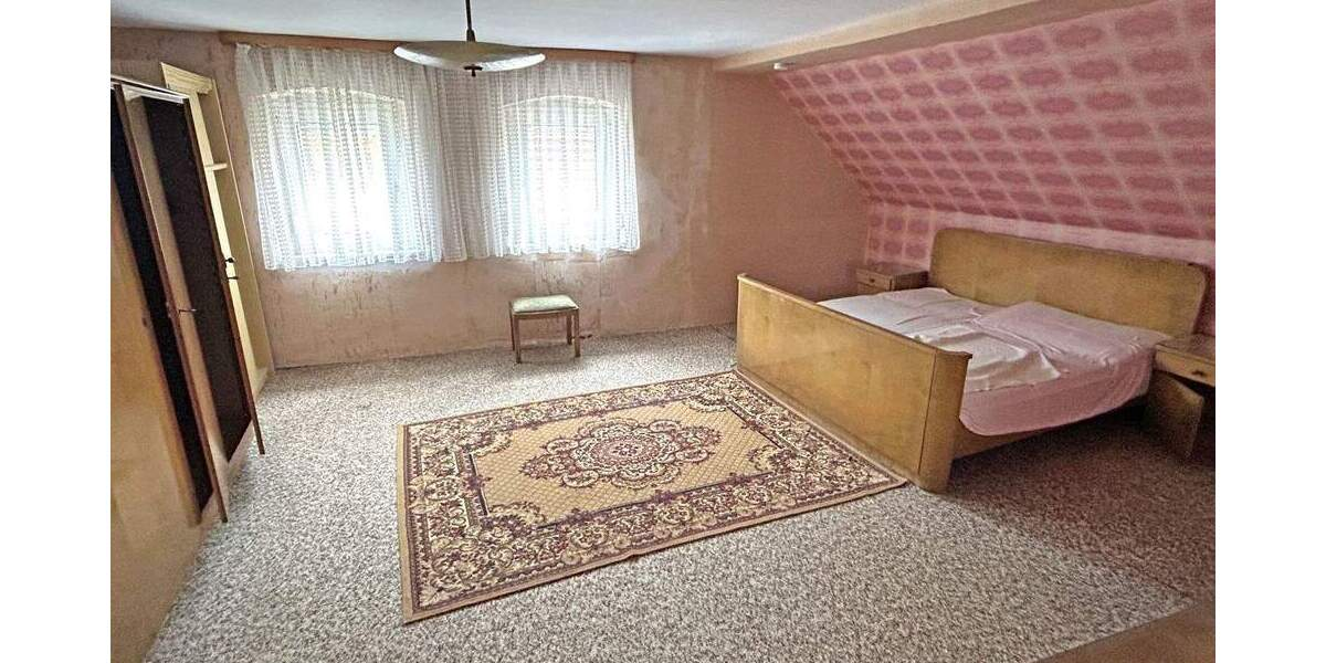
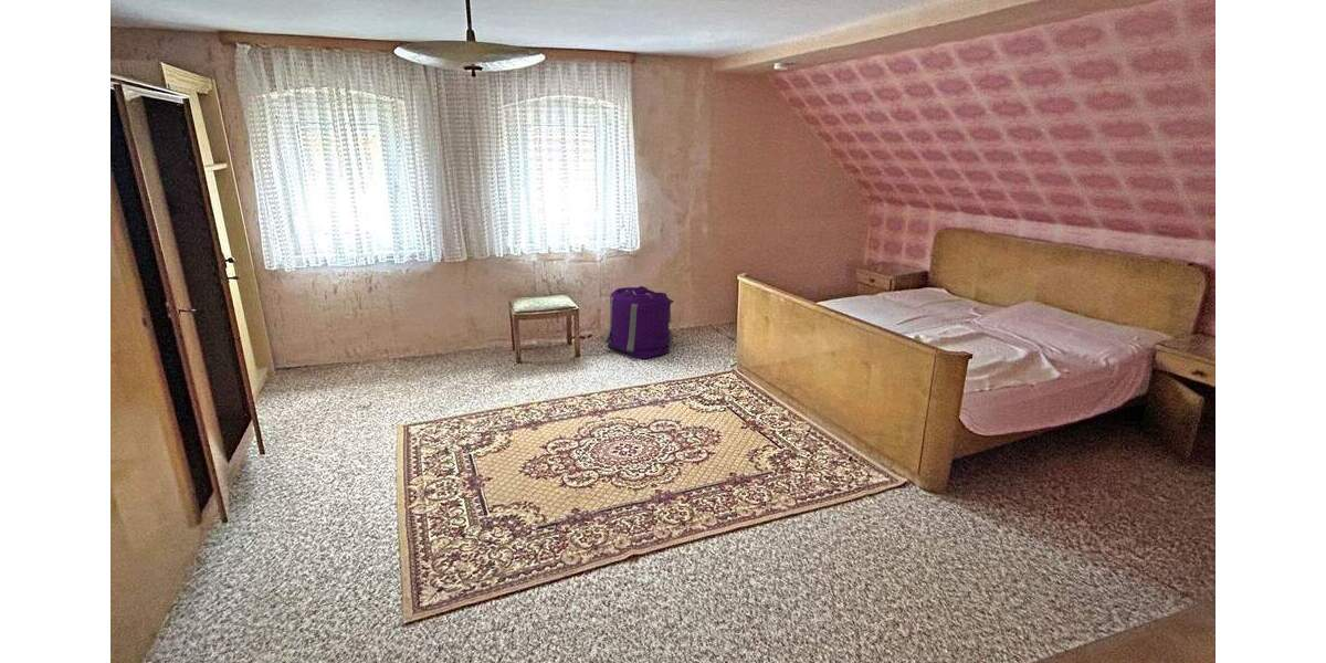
+ backpack (638, 319)
